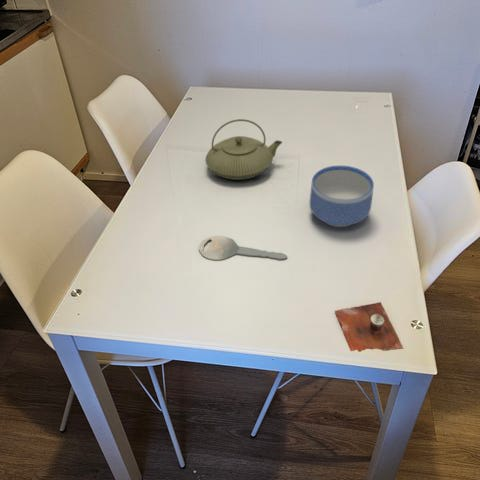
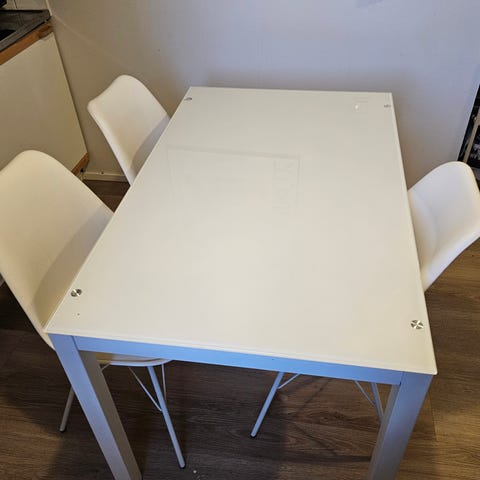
- bowl (340, 199)
- key (242, 251)
- cup (368, 322)
- teapot (243, 143)
